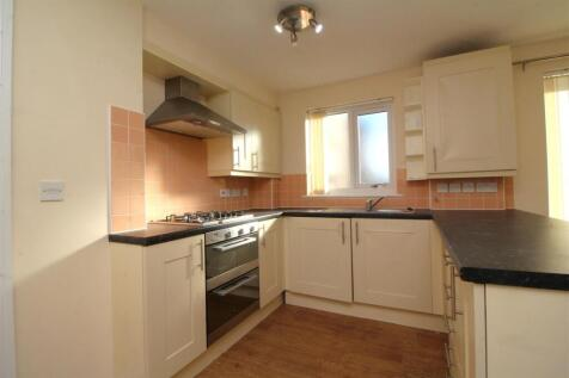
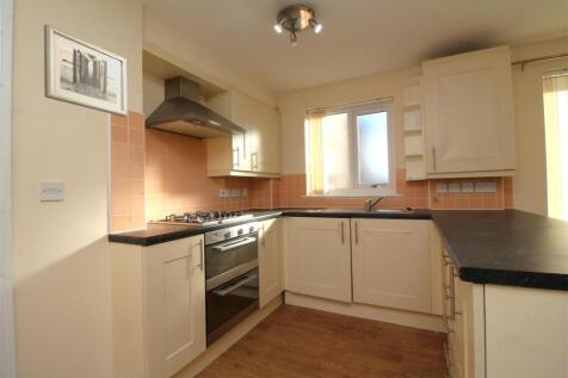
+ wall art (89, 75)
